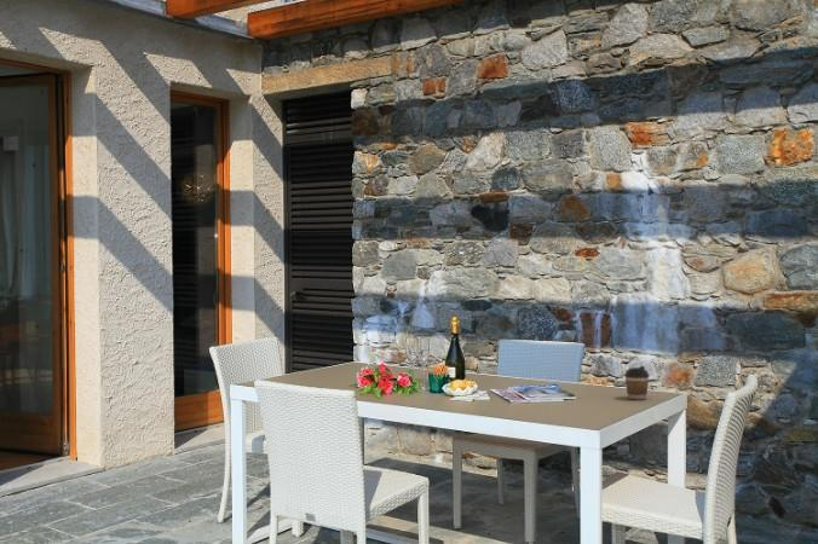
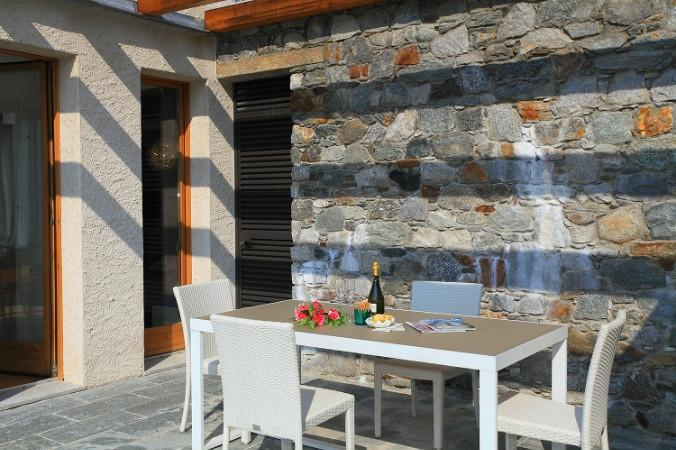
- coffee cup (636, 382)
